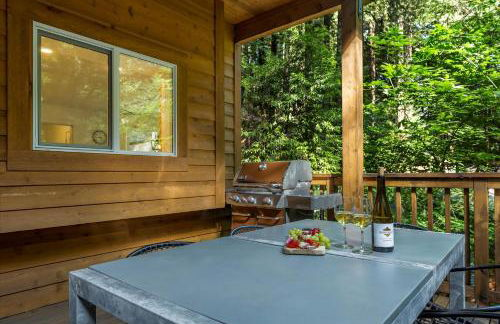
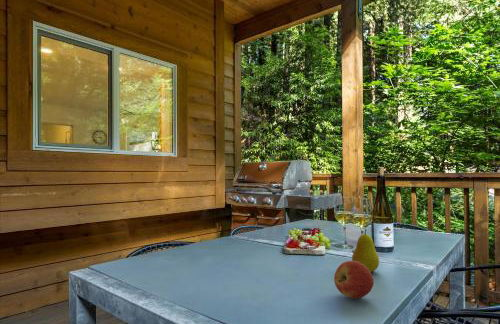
+ apple (353, 278)
+ fruit (365, 249)
